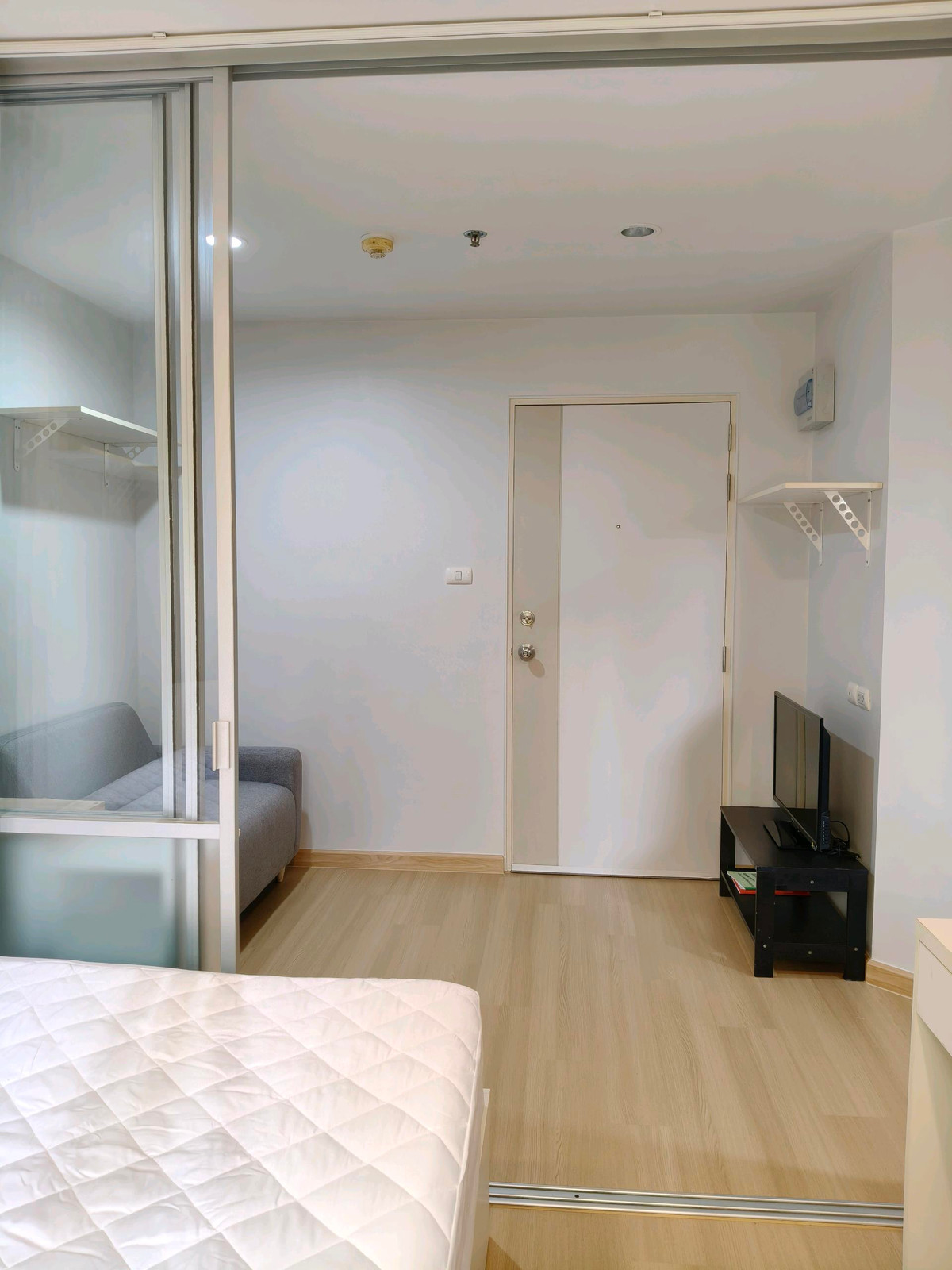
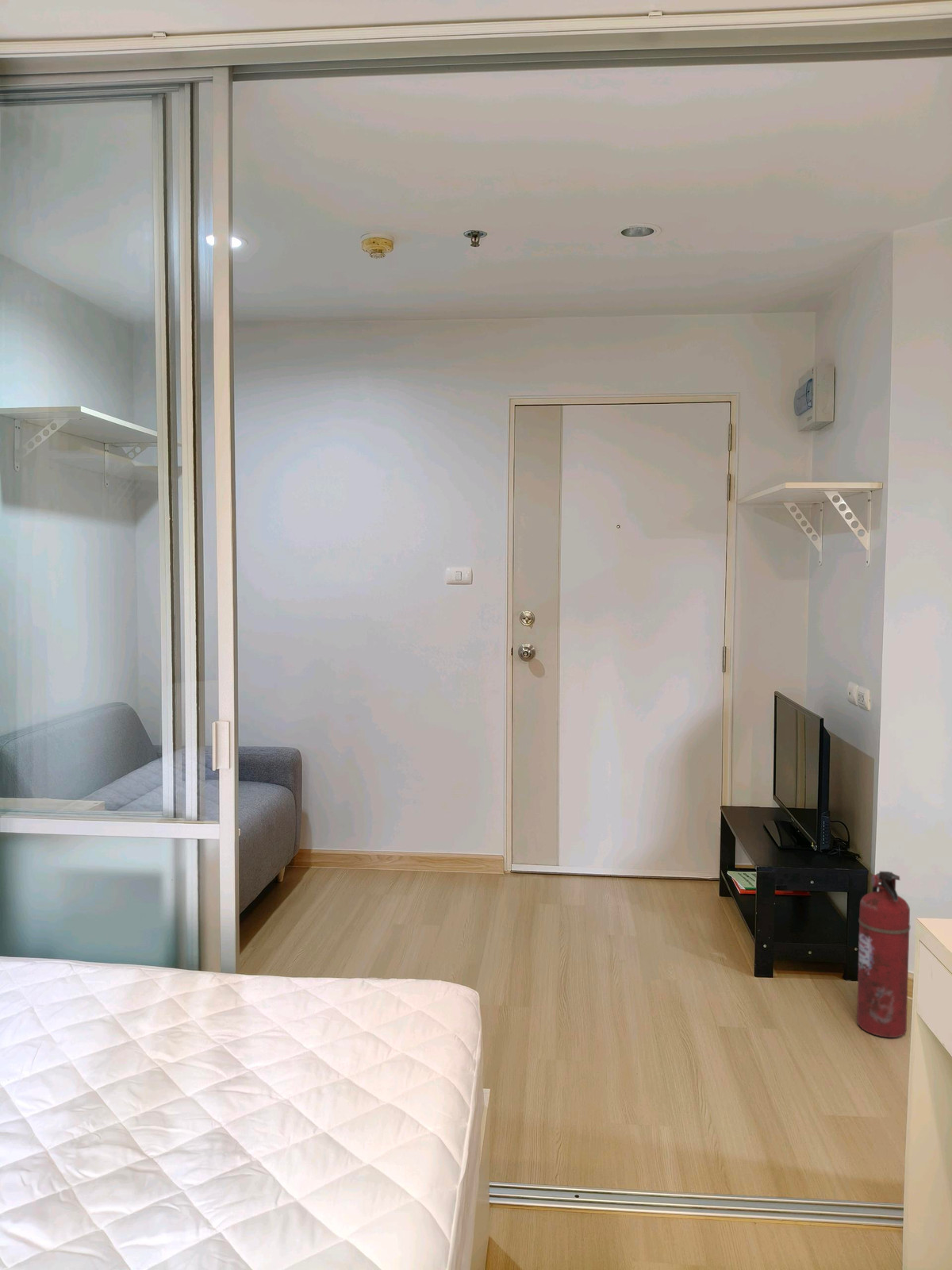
+ fire extinguisher (883, 947)
